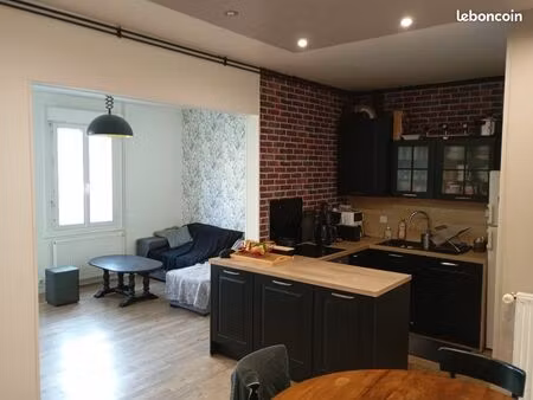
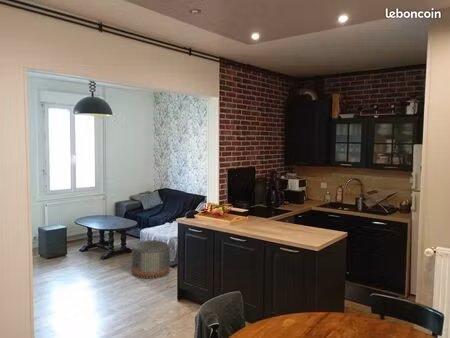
+ pouf (151, 257)
